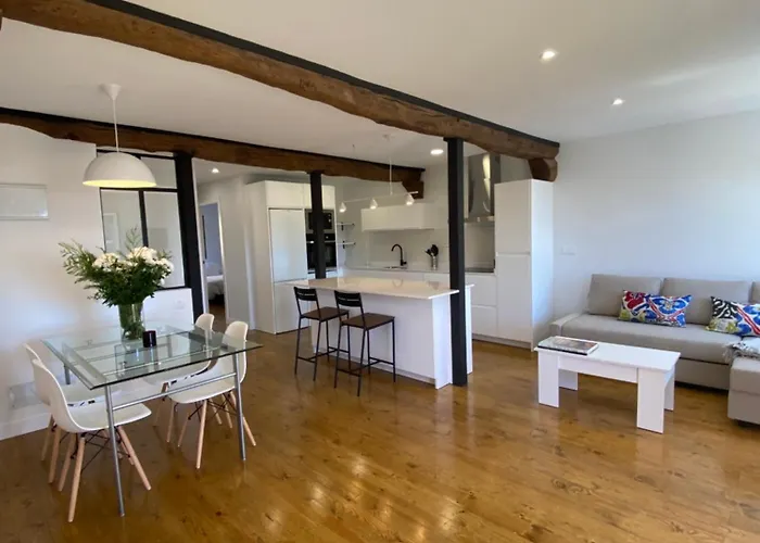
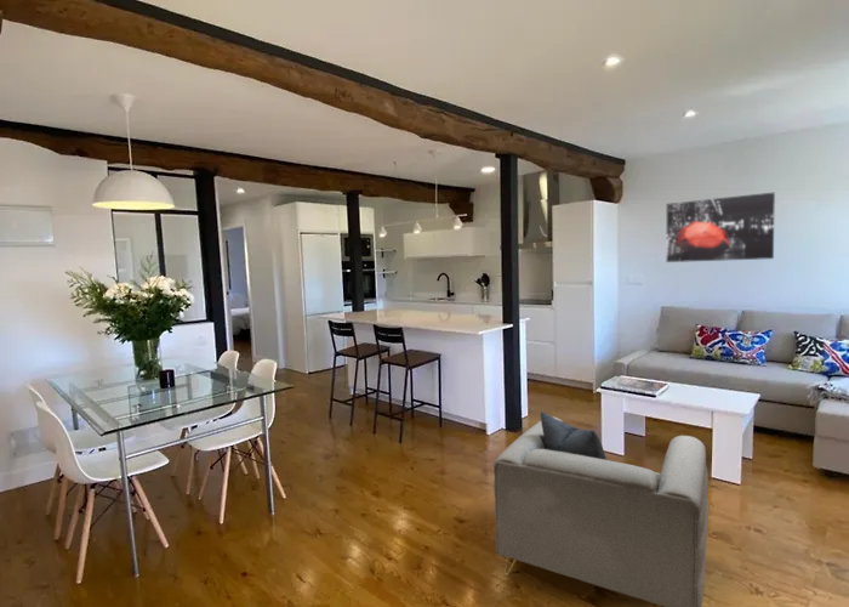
+ armchair (602, 492)
+ wall art (717, 229)
